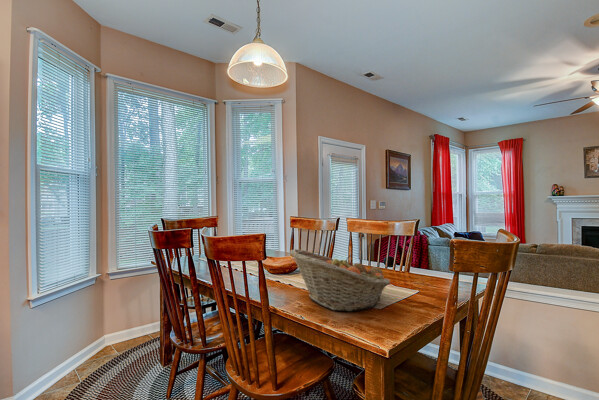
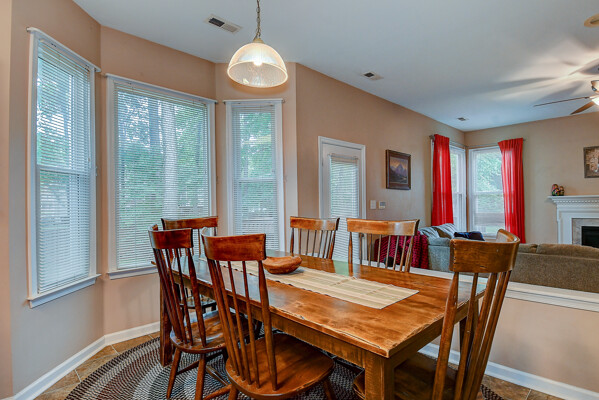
- fruit basket (337, 274)
